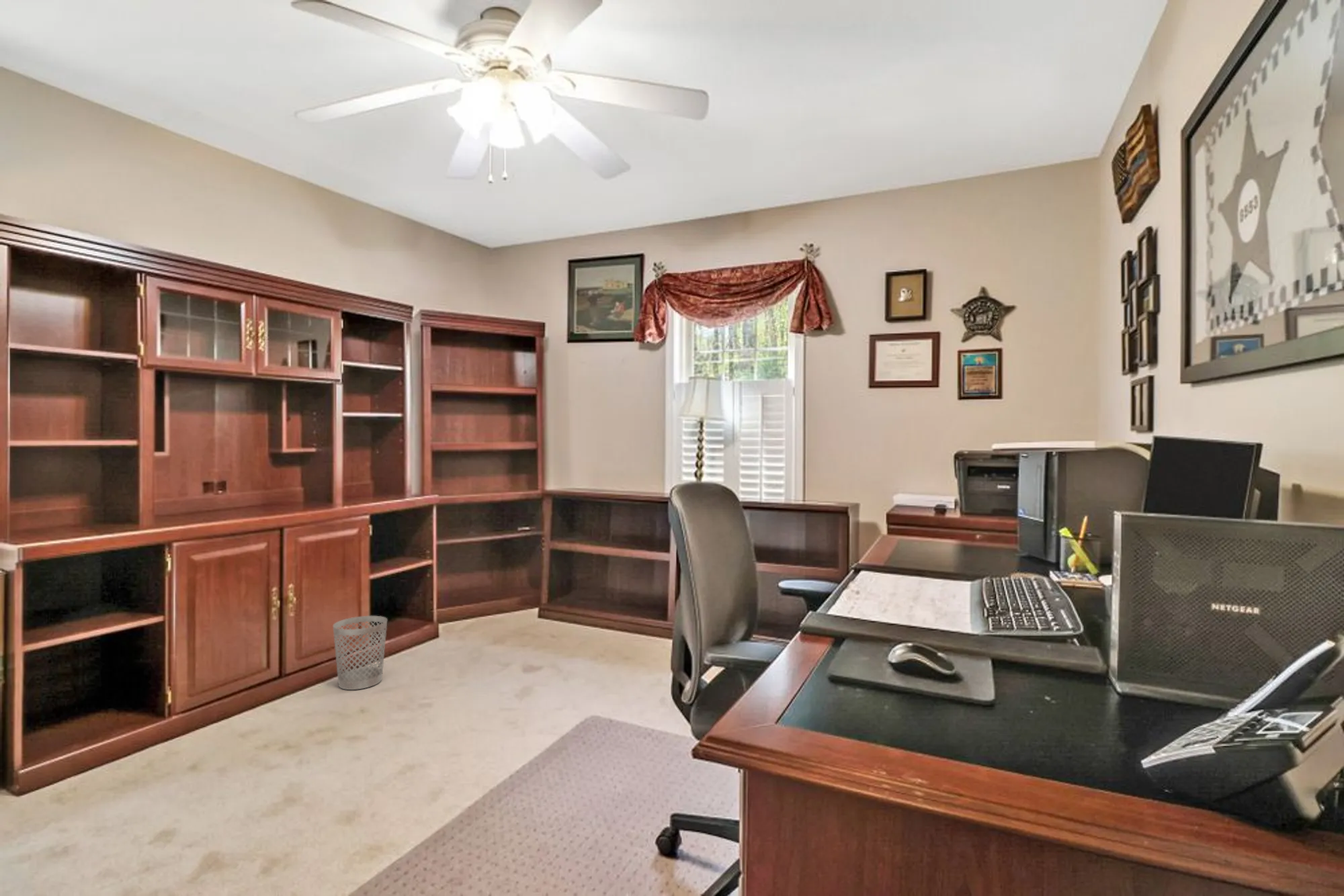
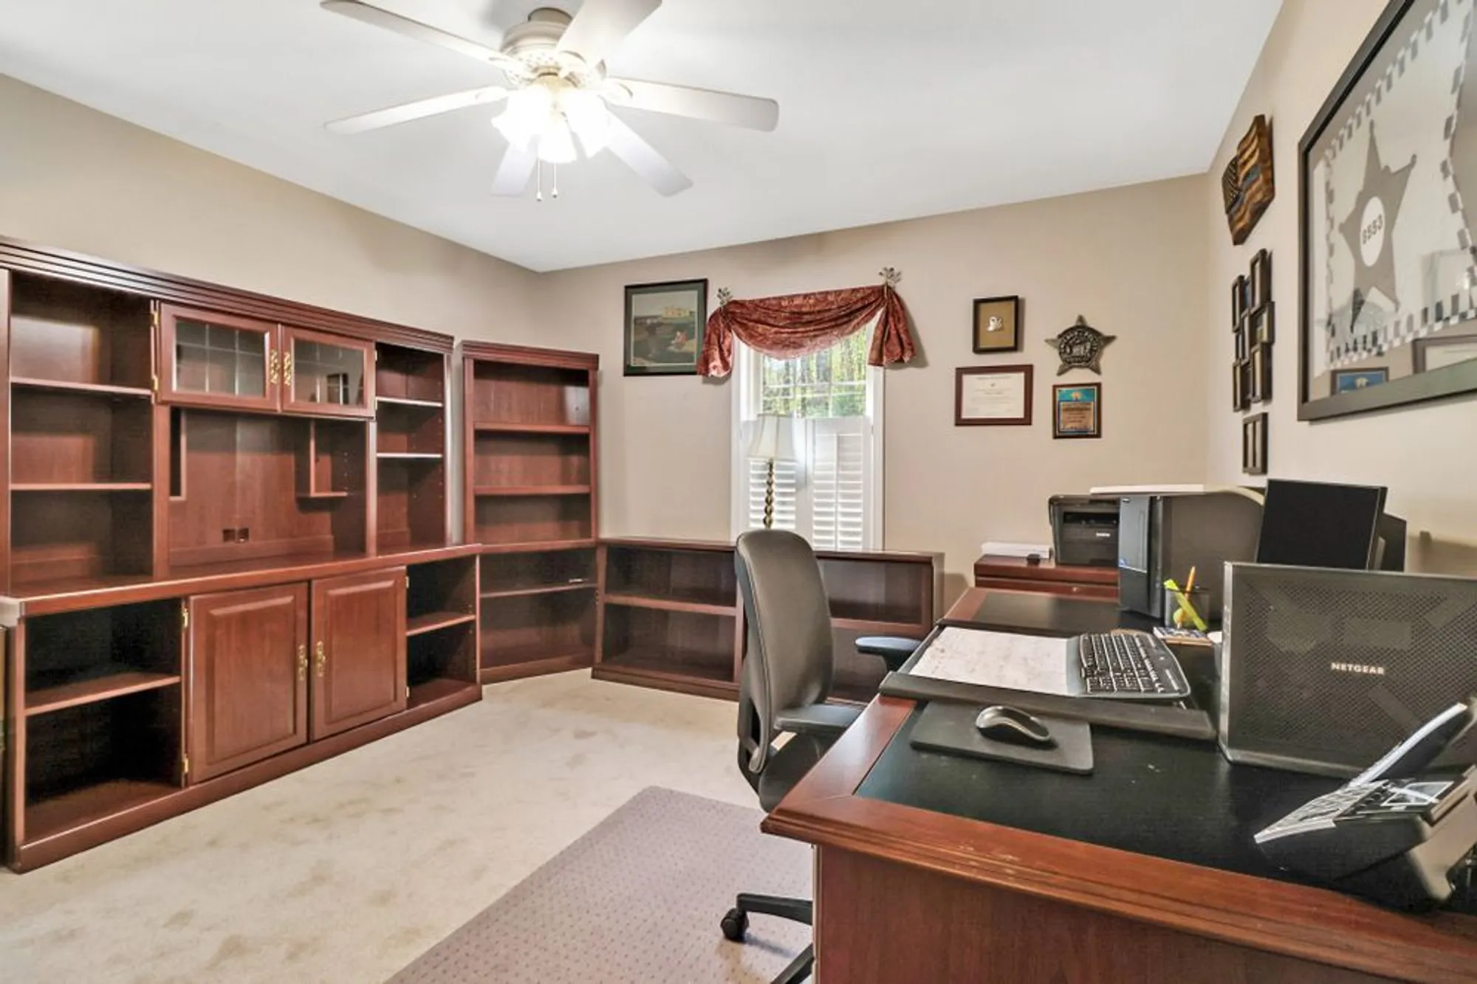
- wastebasket (361, 652)
